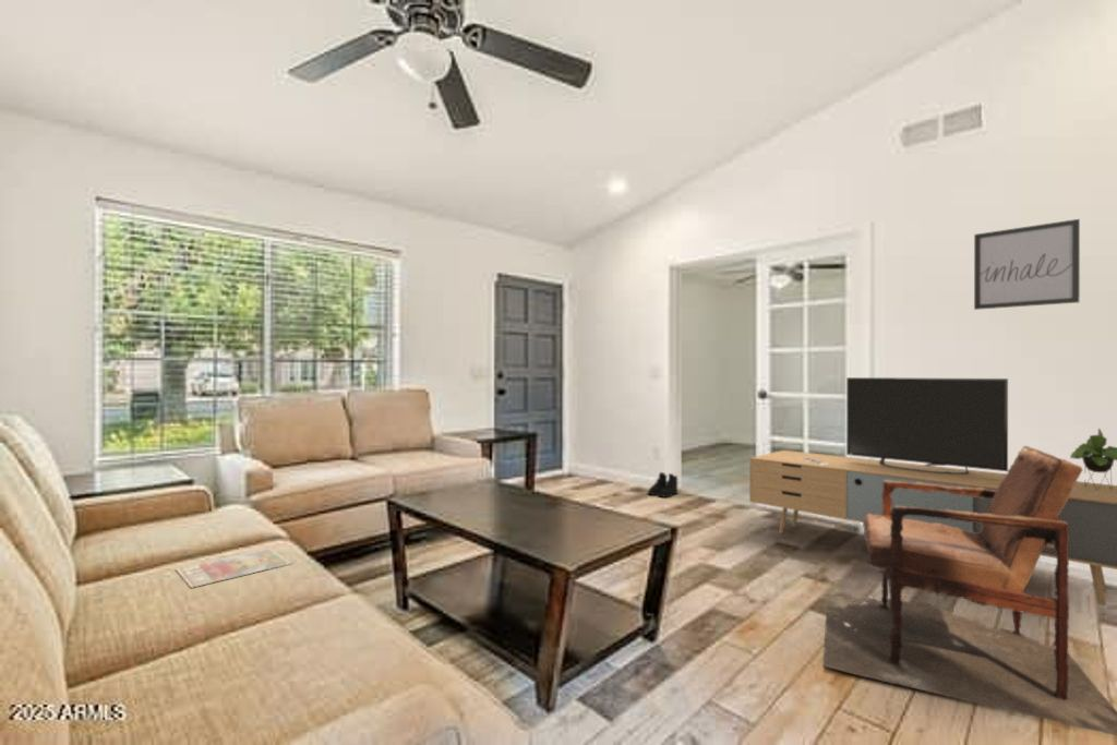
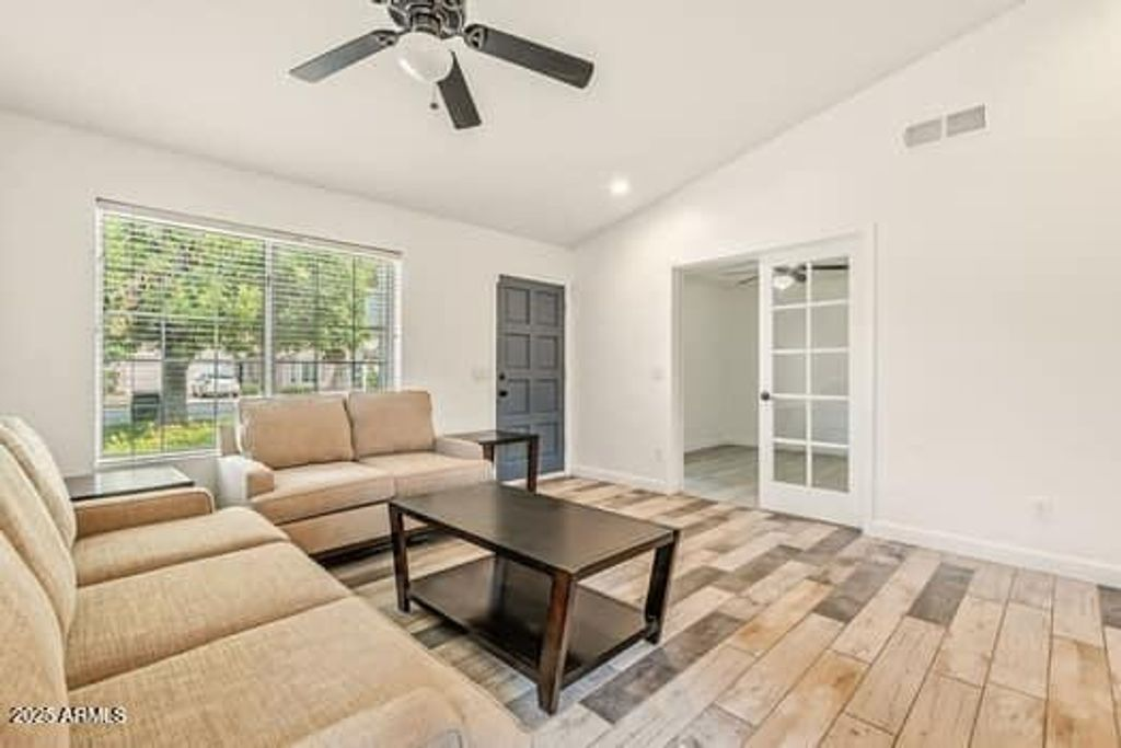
- media console (917, 467)
- armchair (942, 545)
- magazine (235, 565)
- wall art (1023, 266)
- boots (663, 483)
